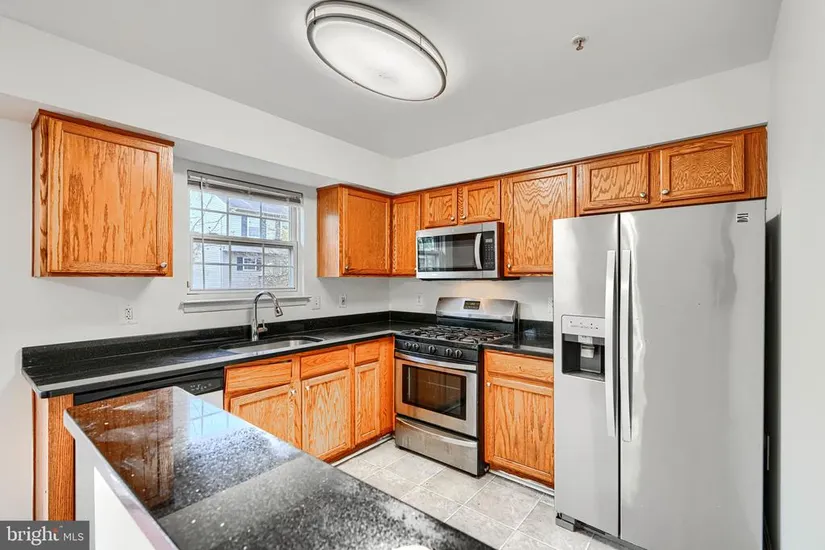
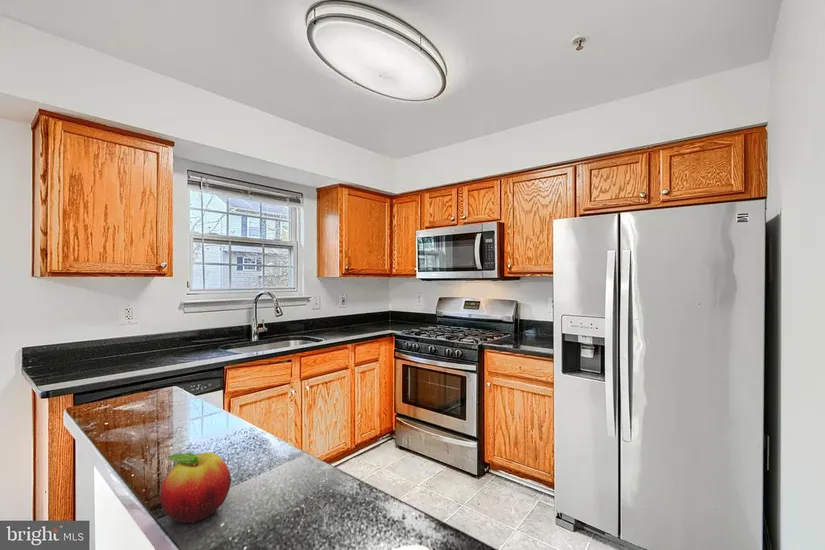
+ fruit (196, 483)
